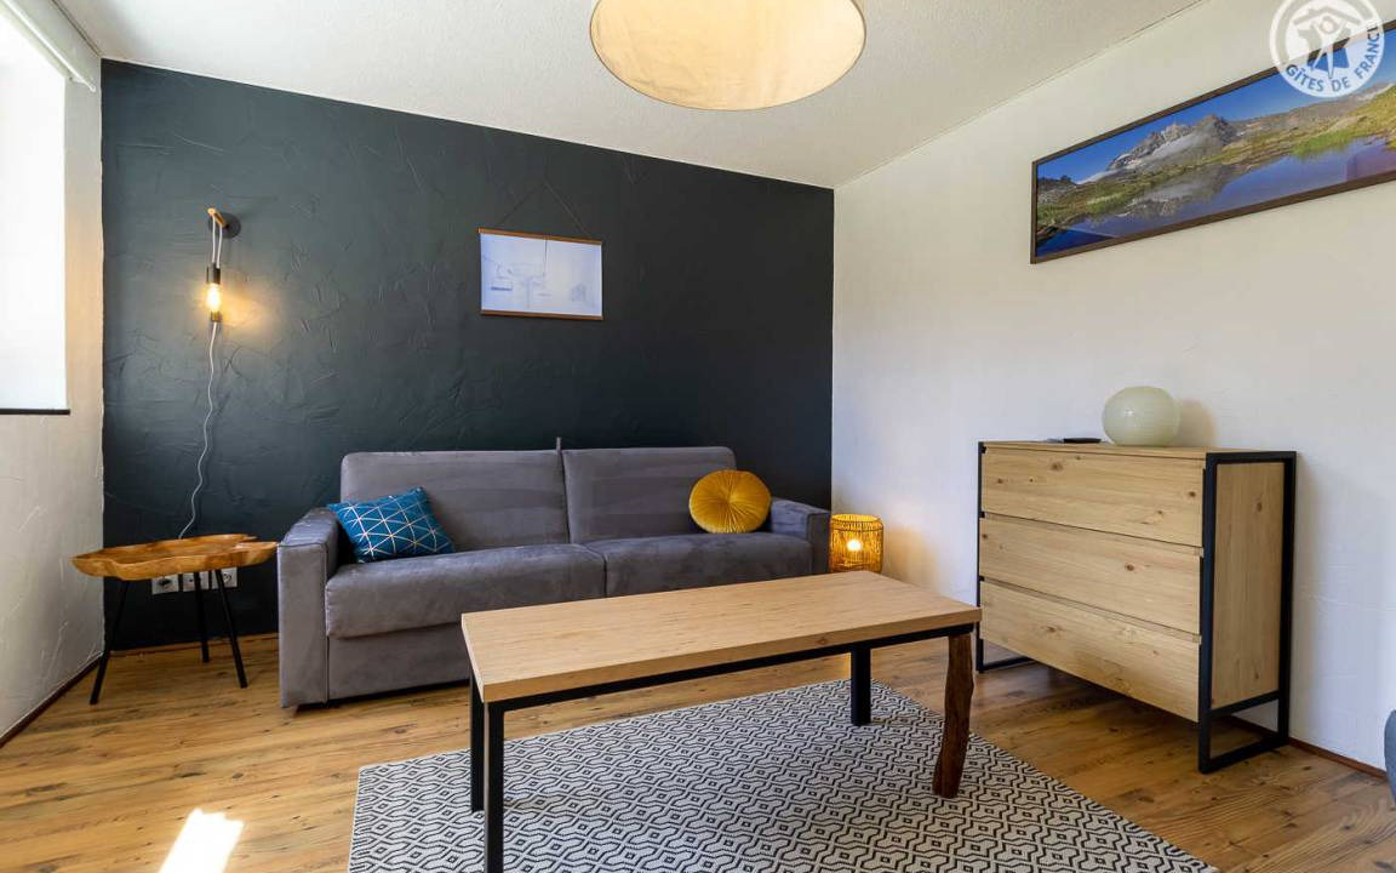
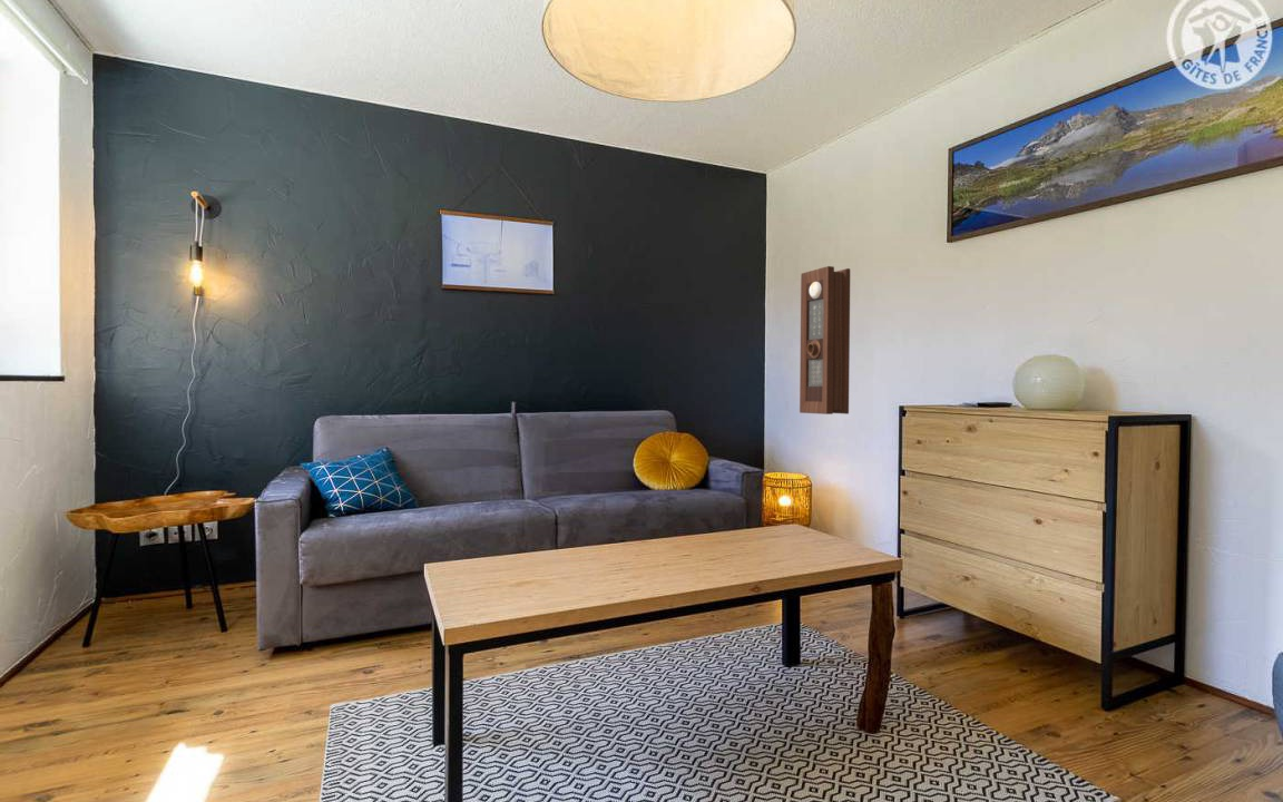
+ pendulum clock (817, 342)
